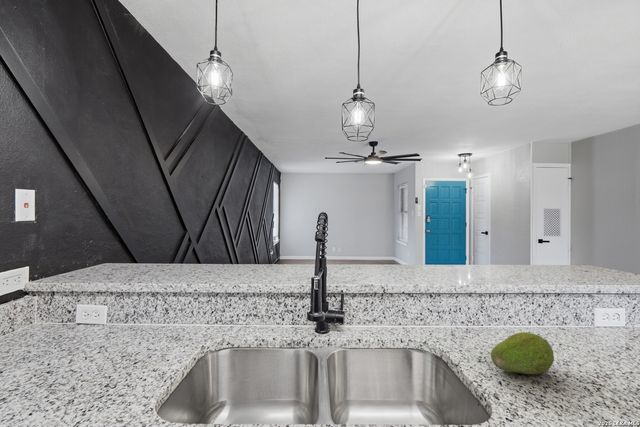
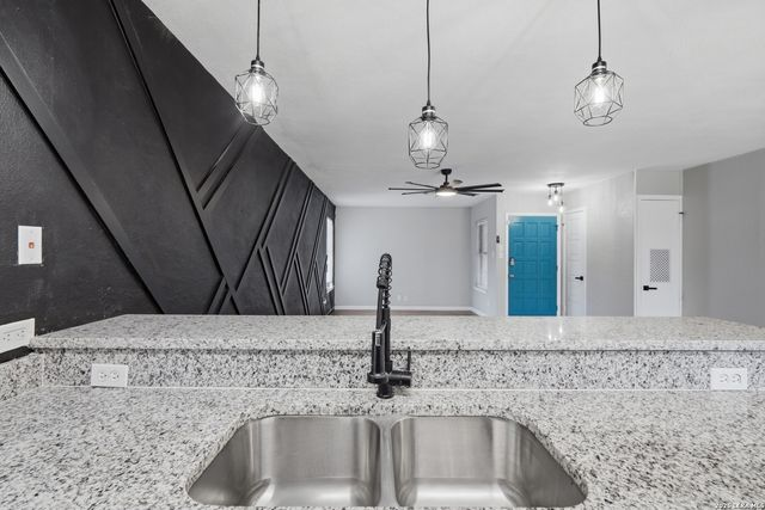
- fruit (522, 352)
